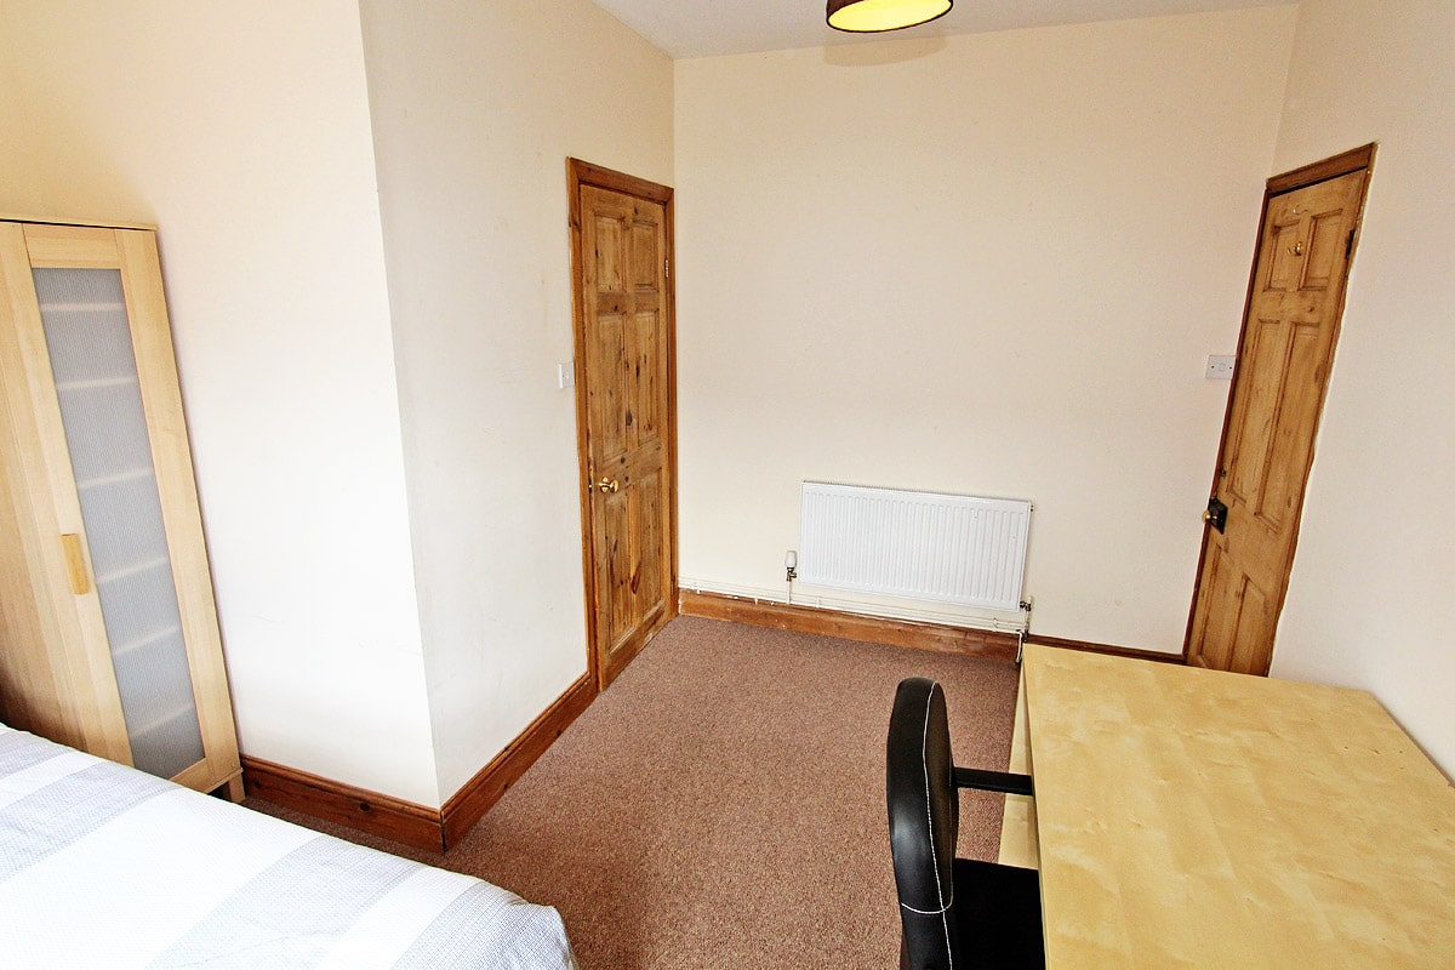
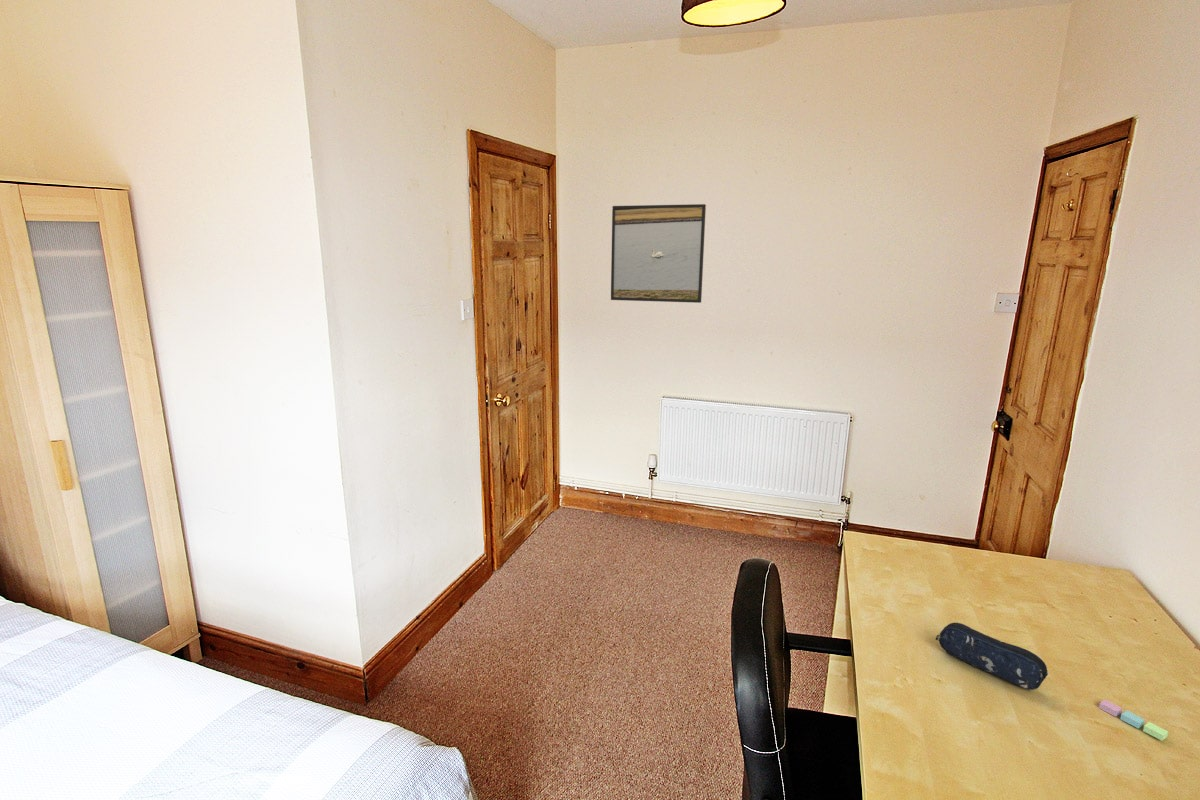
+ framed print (656, 253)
+ pencil case (990, 654)
+ sticky notes (1132, 719)
